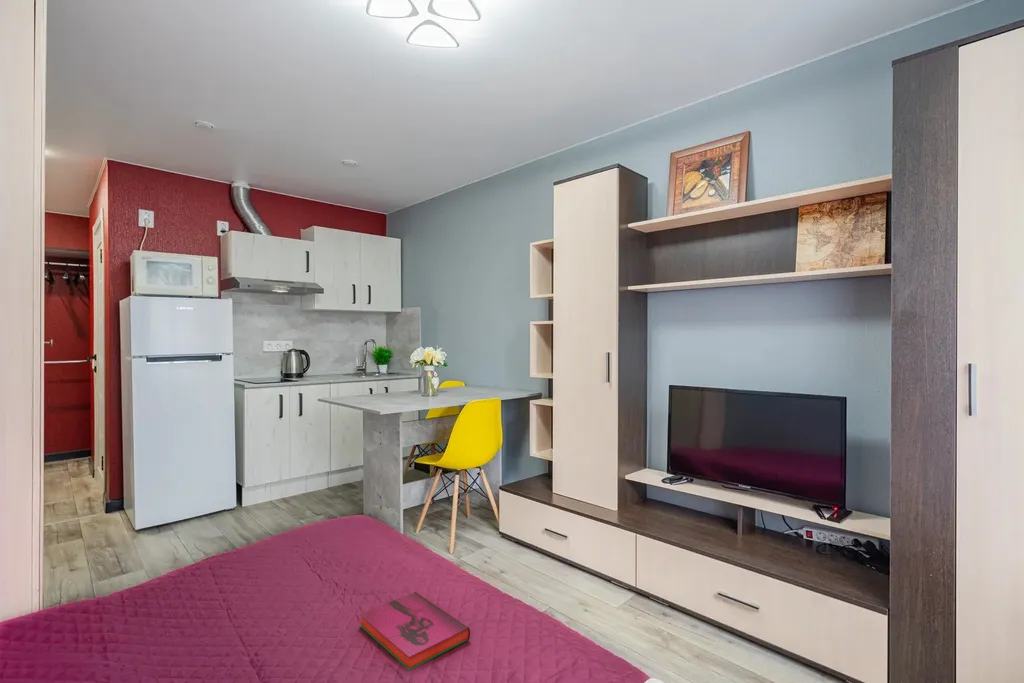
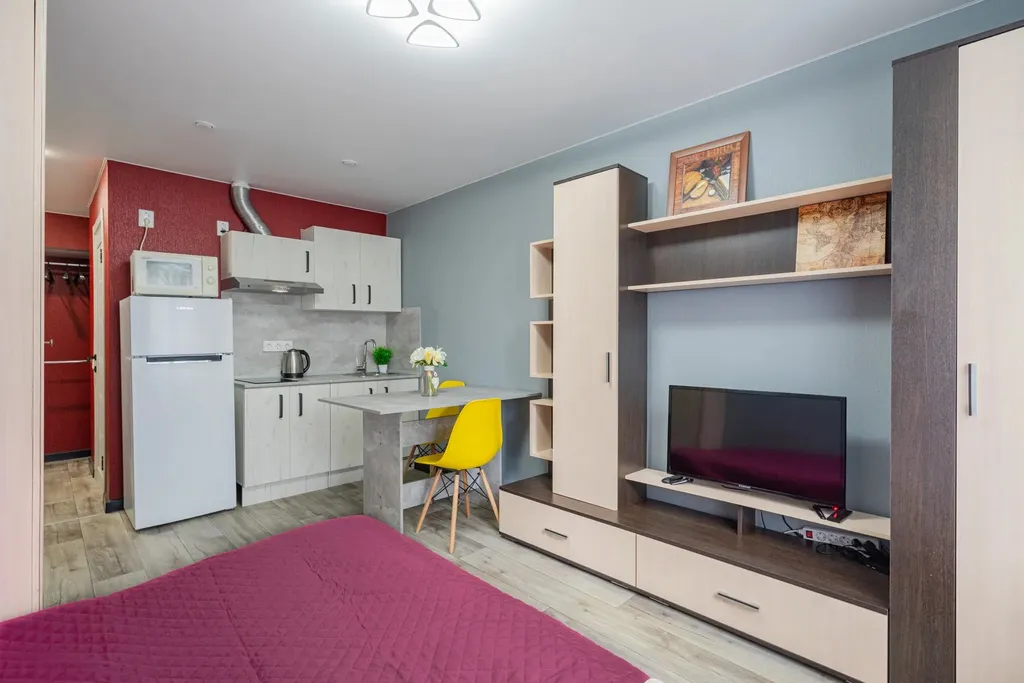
- hardback book (413, 626)
